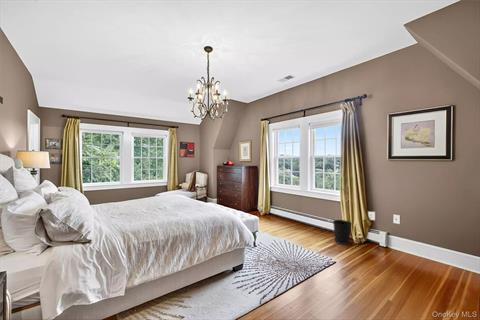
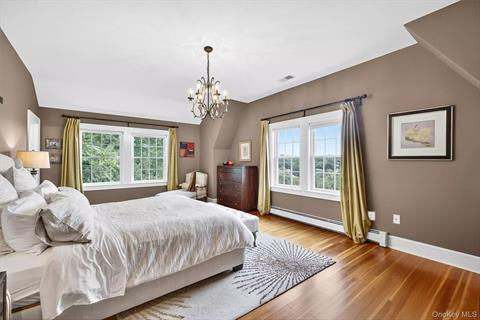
- wastebasket (342, 232)
